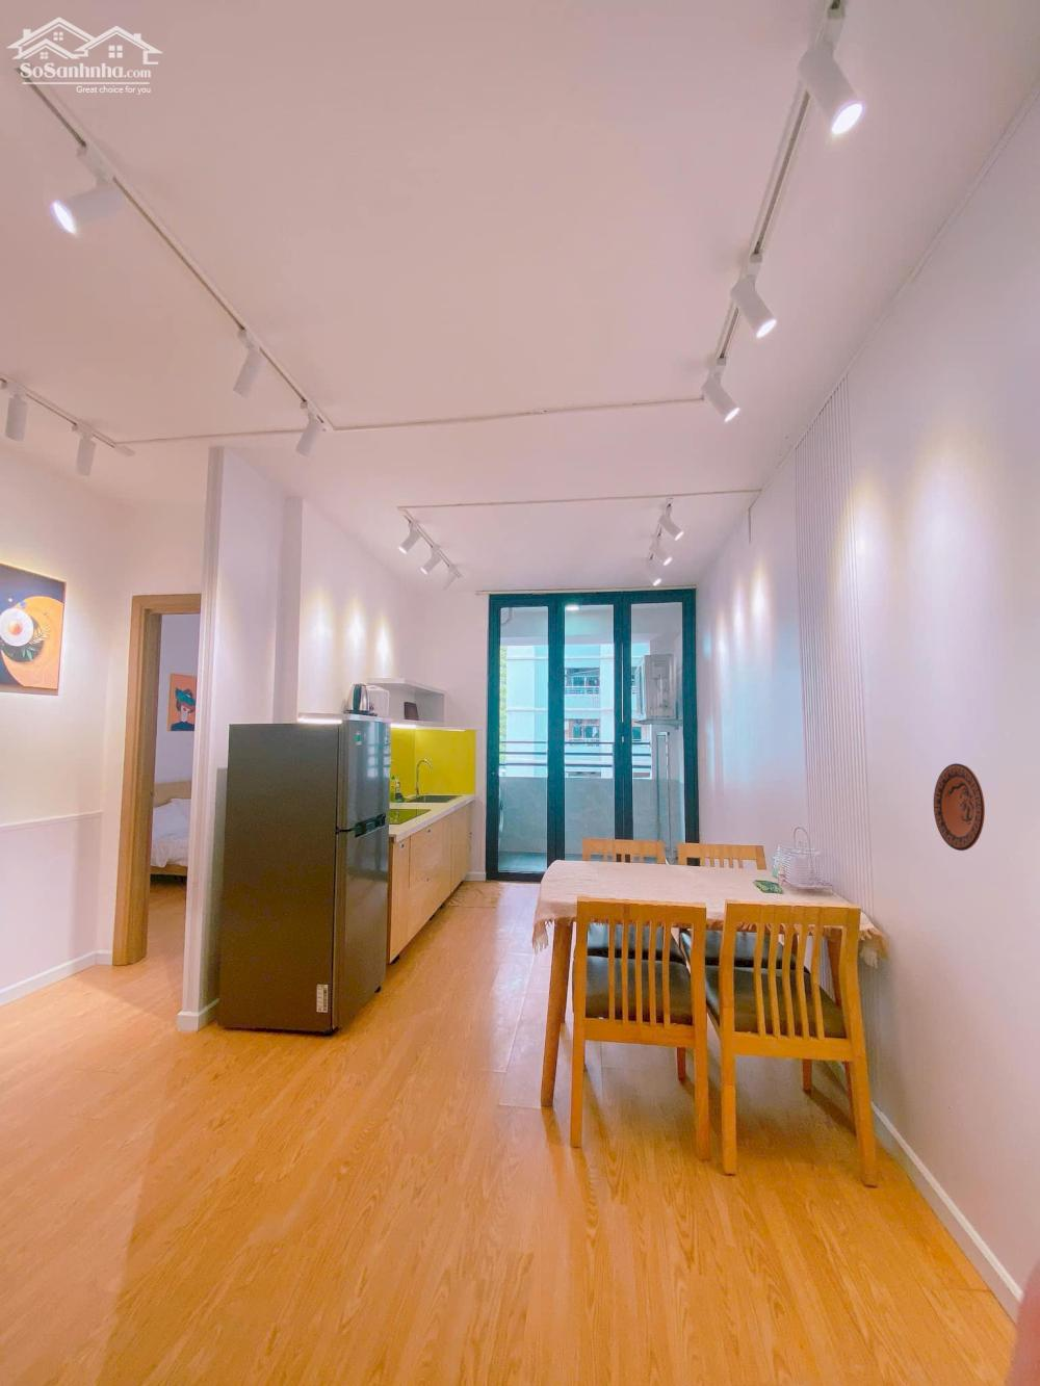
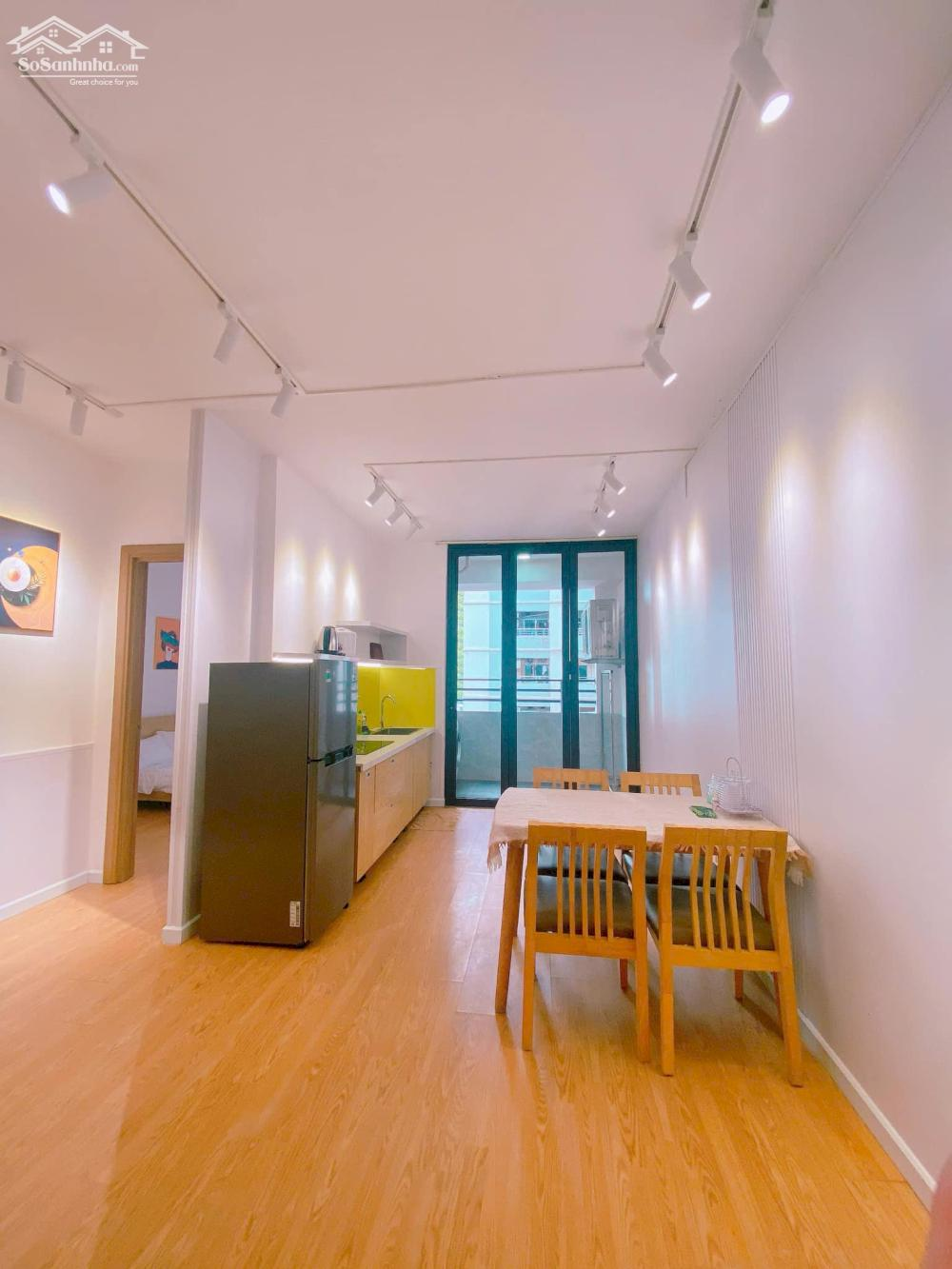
- decorative plate (959, 806)
